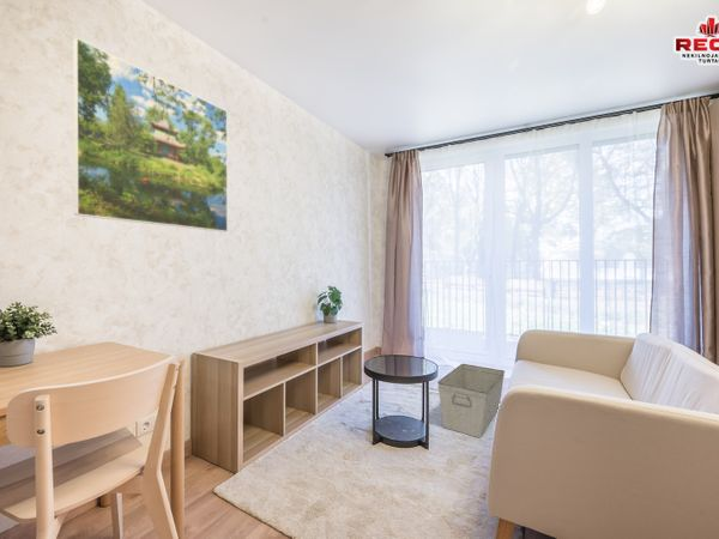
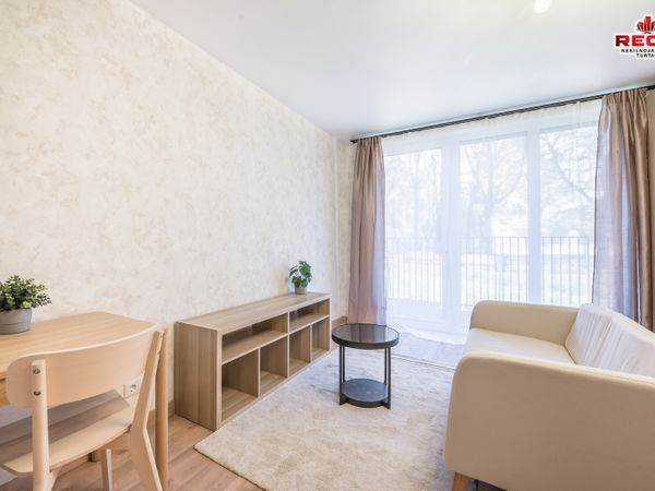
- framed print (164, 153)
- storage bin (472, 396)
